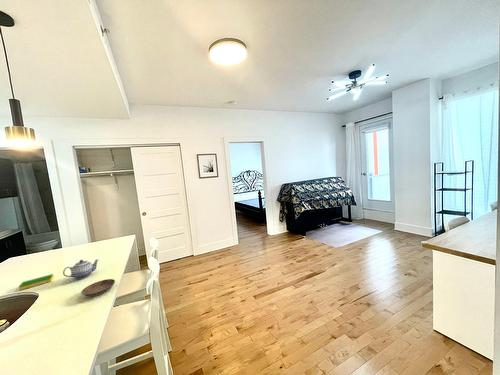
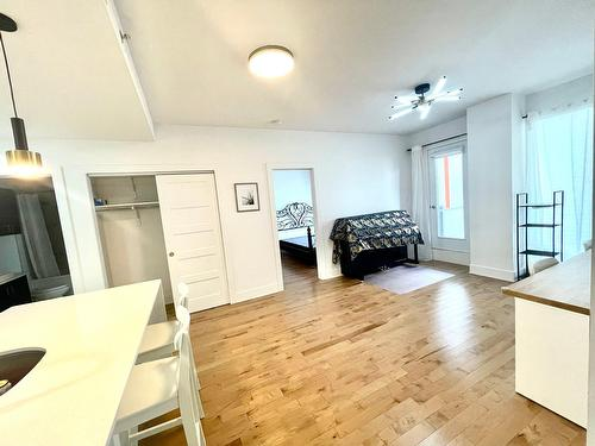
- teapot (82, 268)
- saucer (99, 288)
- dish sponge (37, 281)
